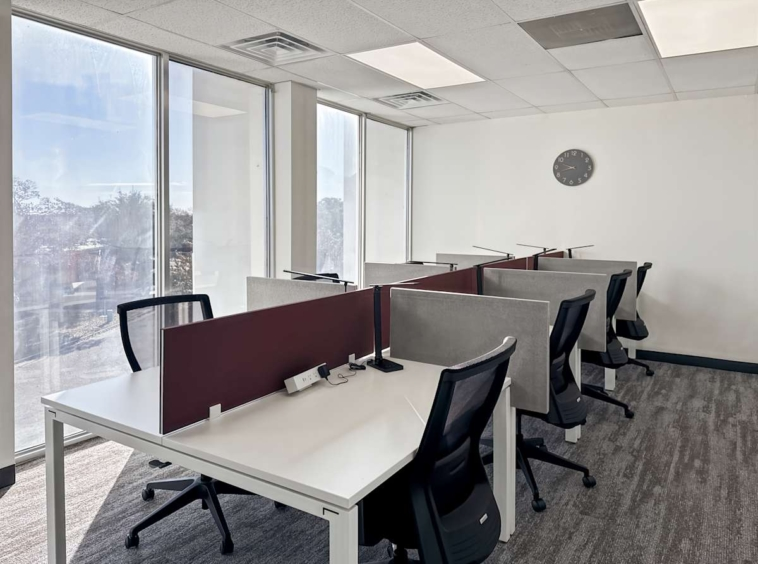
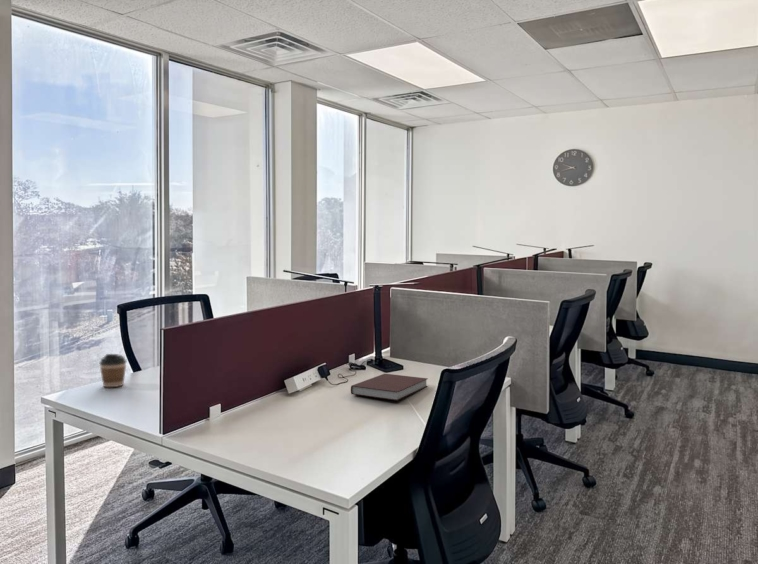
+ coffee cup (113, 369)
+ notebook (390, 386)
